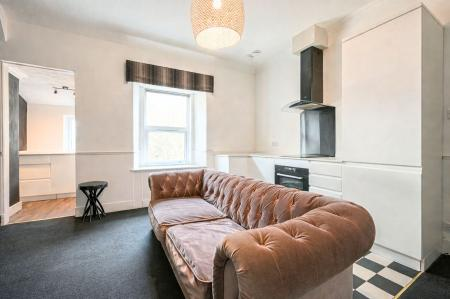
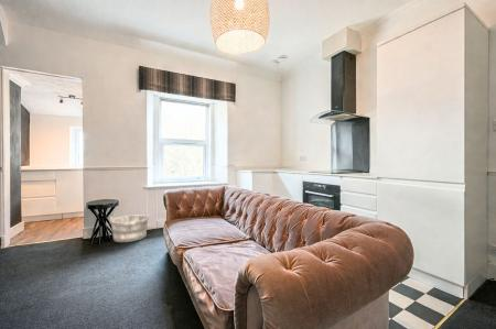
+ bucket (129, 227)
